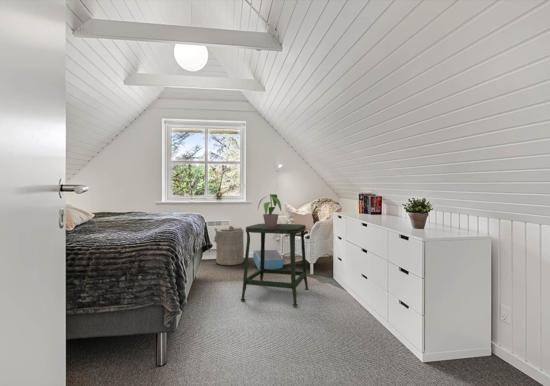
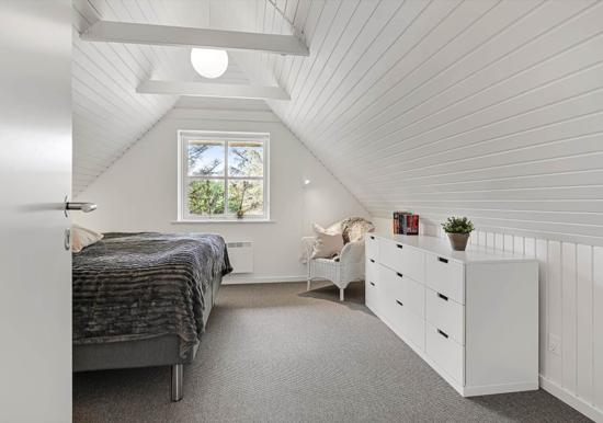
- potted plant (270, 209)
- laundry hamper (228, 244)
- stool (274, 269)
- storage bin (265, 257)
